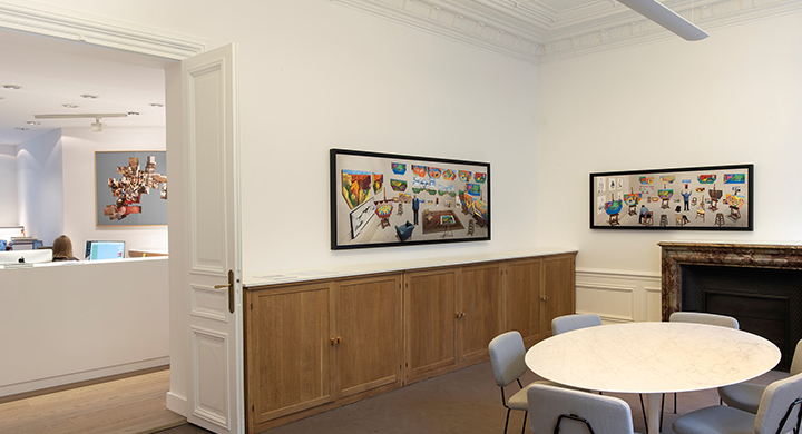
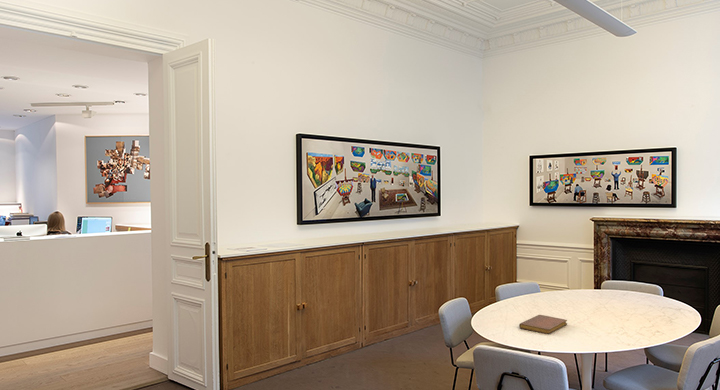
+ notebook (543, 323)
